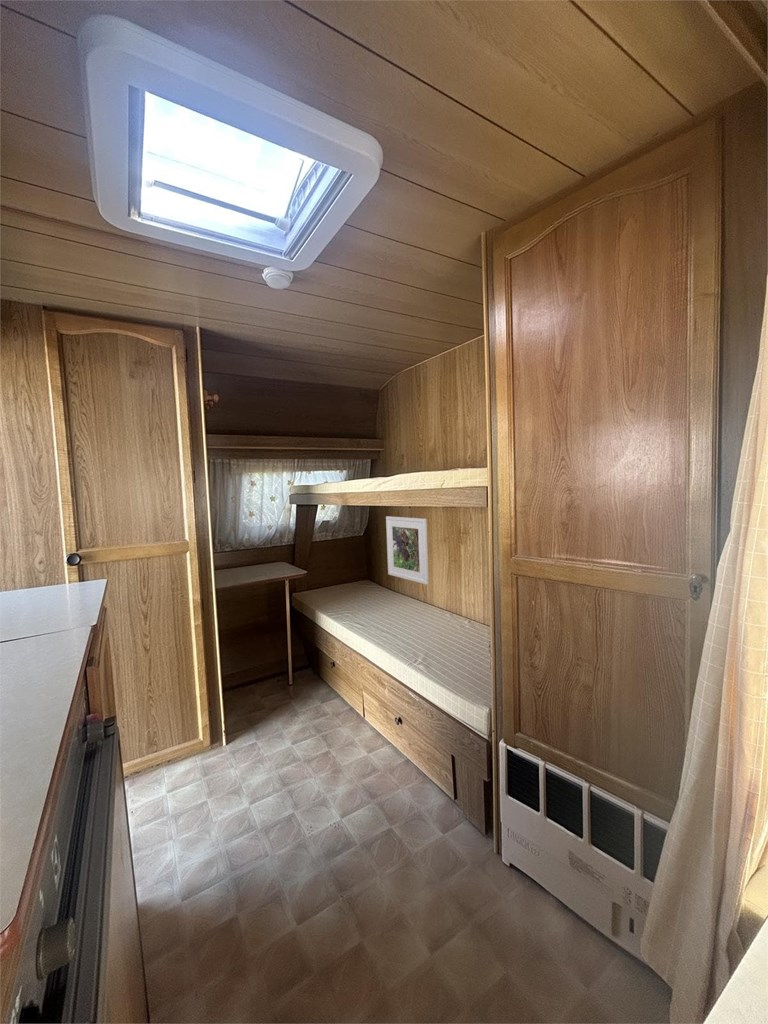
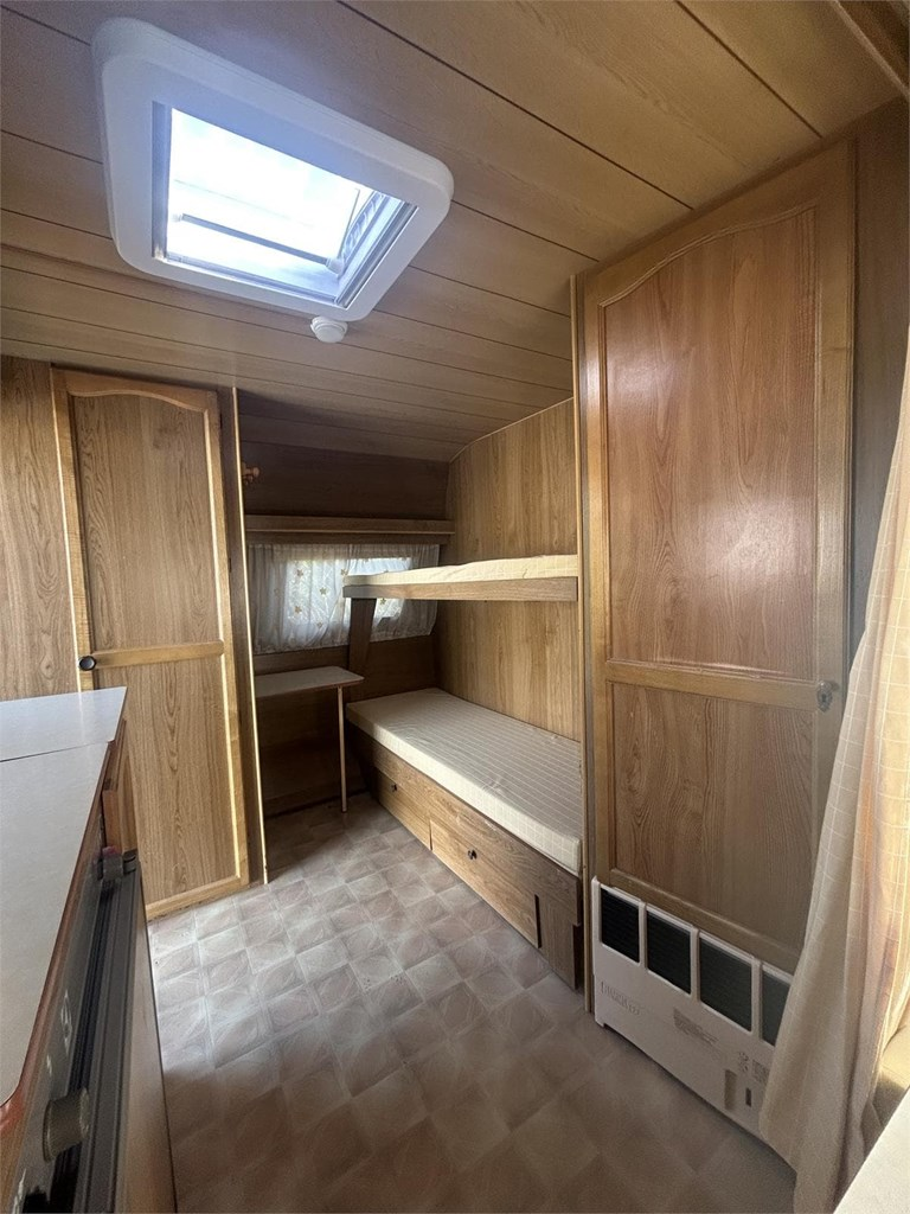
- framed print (406, 548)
